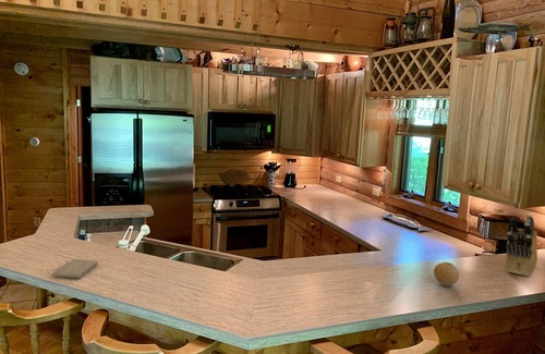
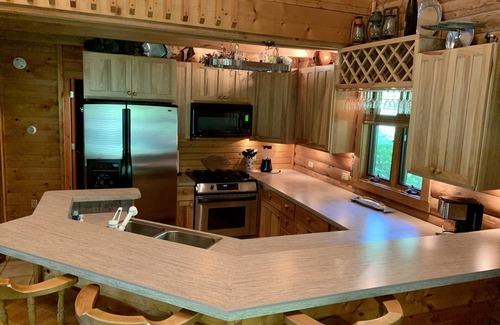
- washcloth (76, 268)
- fruit (446, 273)
- knife block (522, 241)
